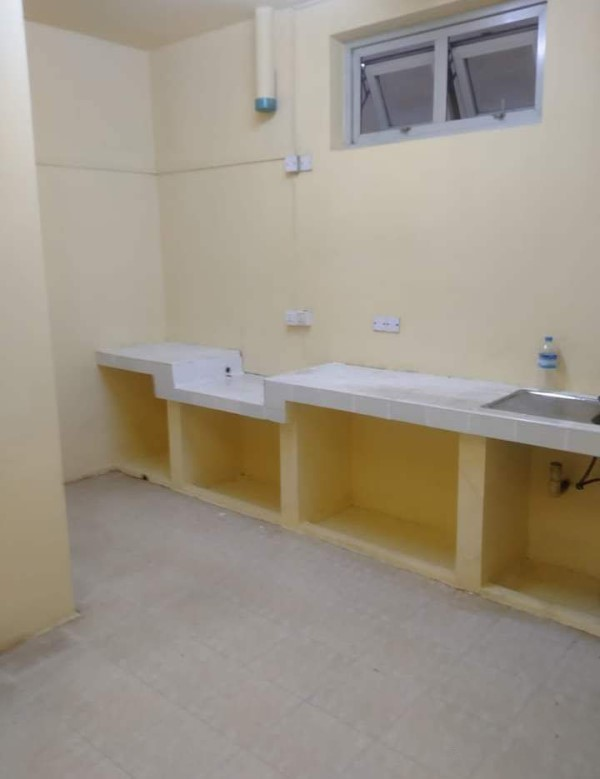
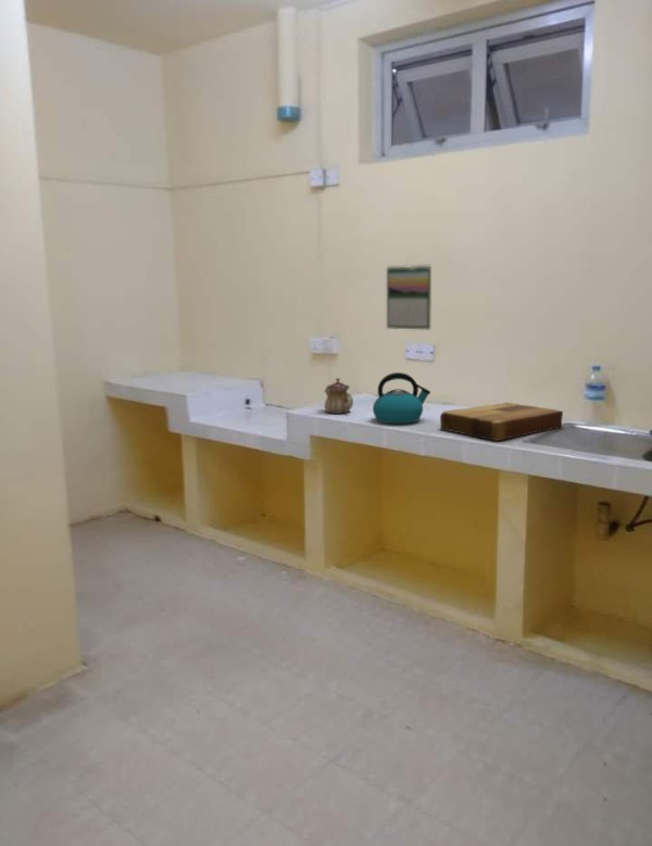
+ cutting board (500, 419)
+ calendar (408, 296)
+ kettle (401, 396)
+ teapot (339, 394)
